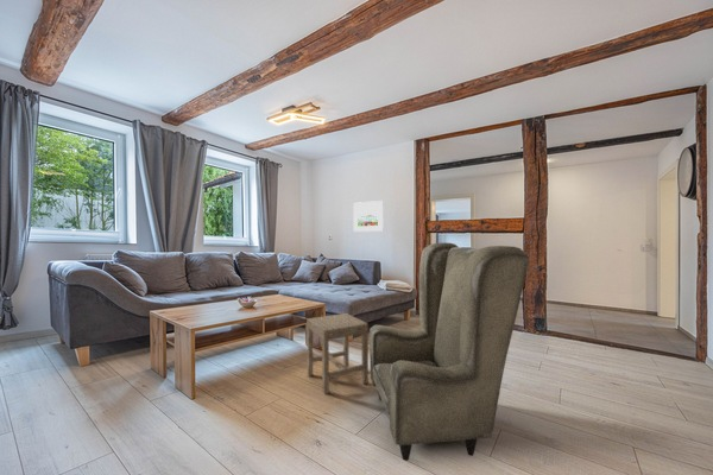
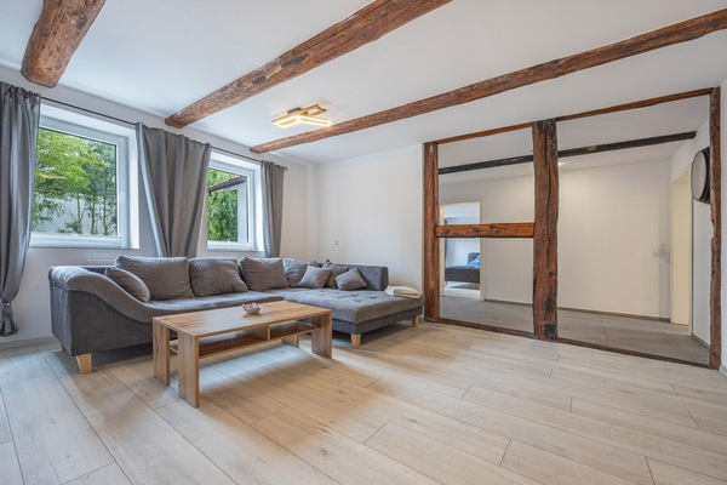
- armchair (431, 332)
- stool (336, 352)
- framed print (367, 216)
